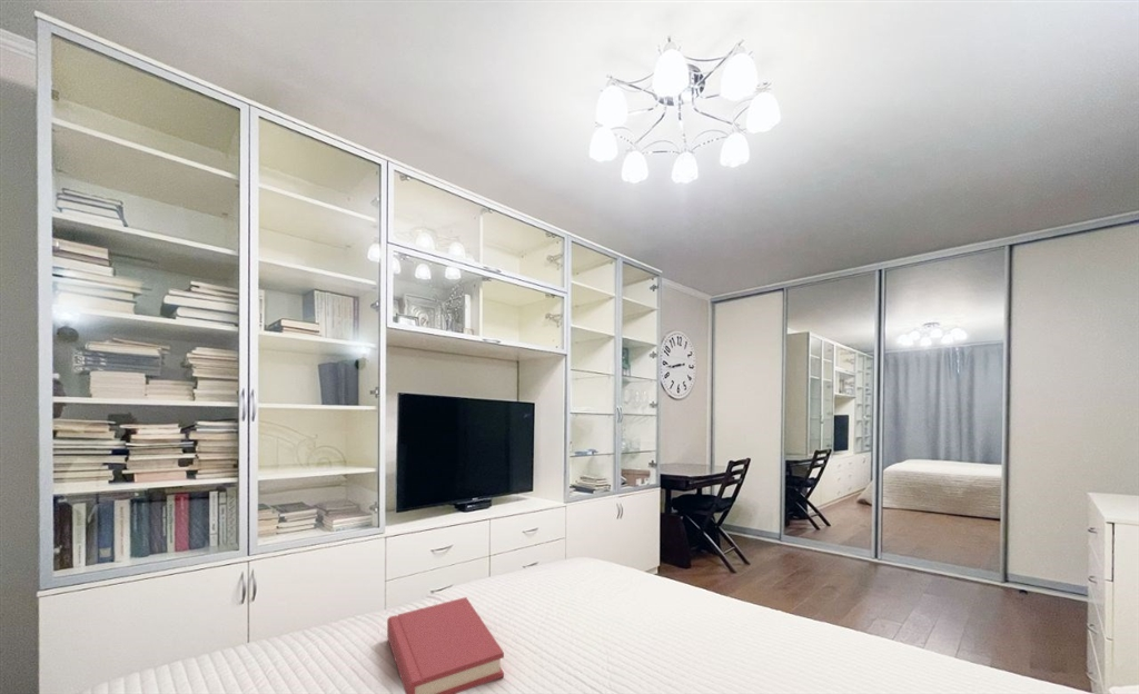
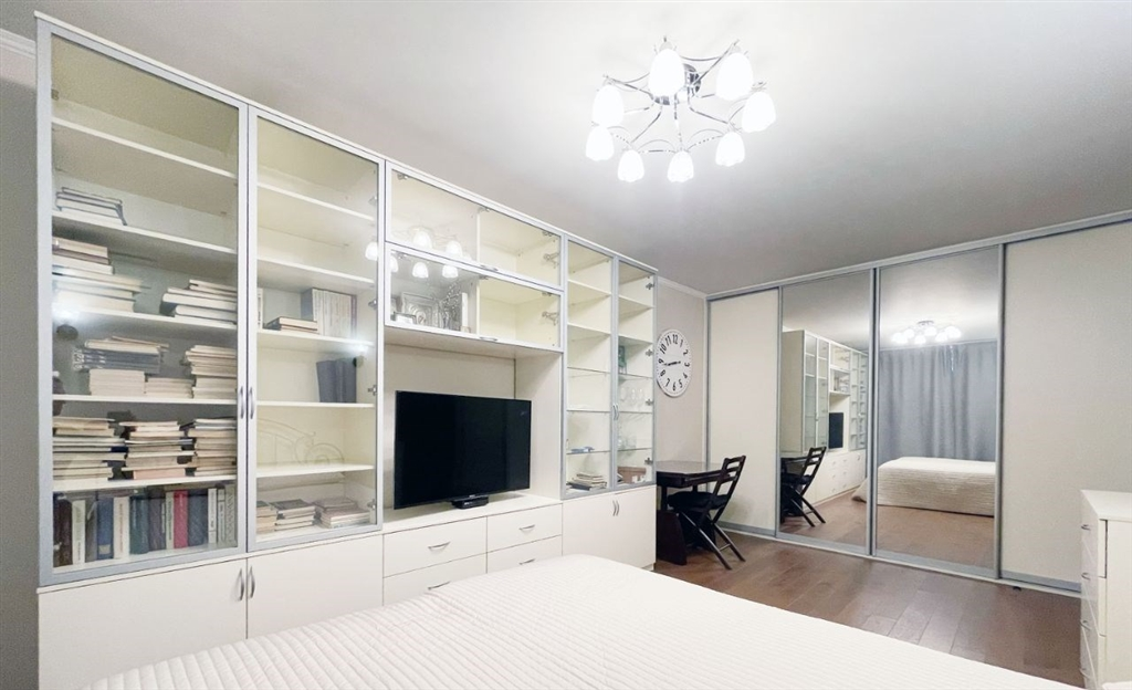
- hardback book (442, 645)
